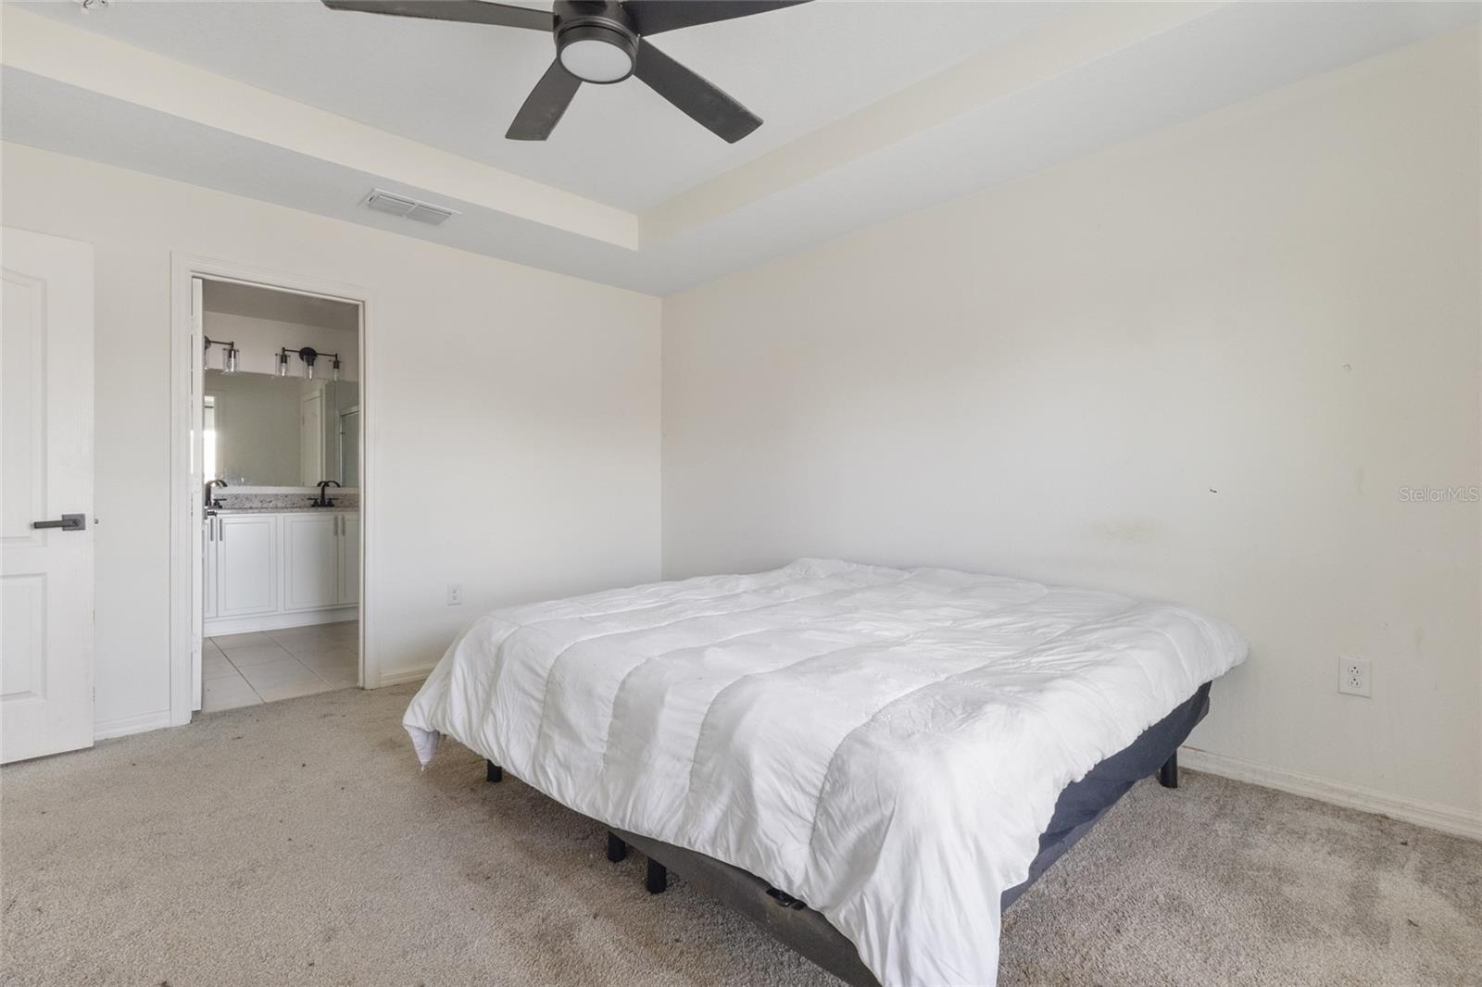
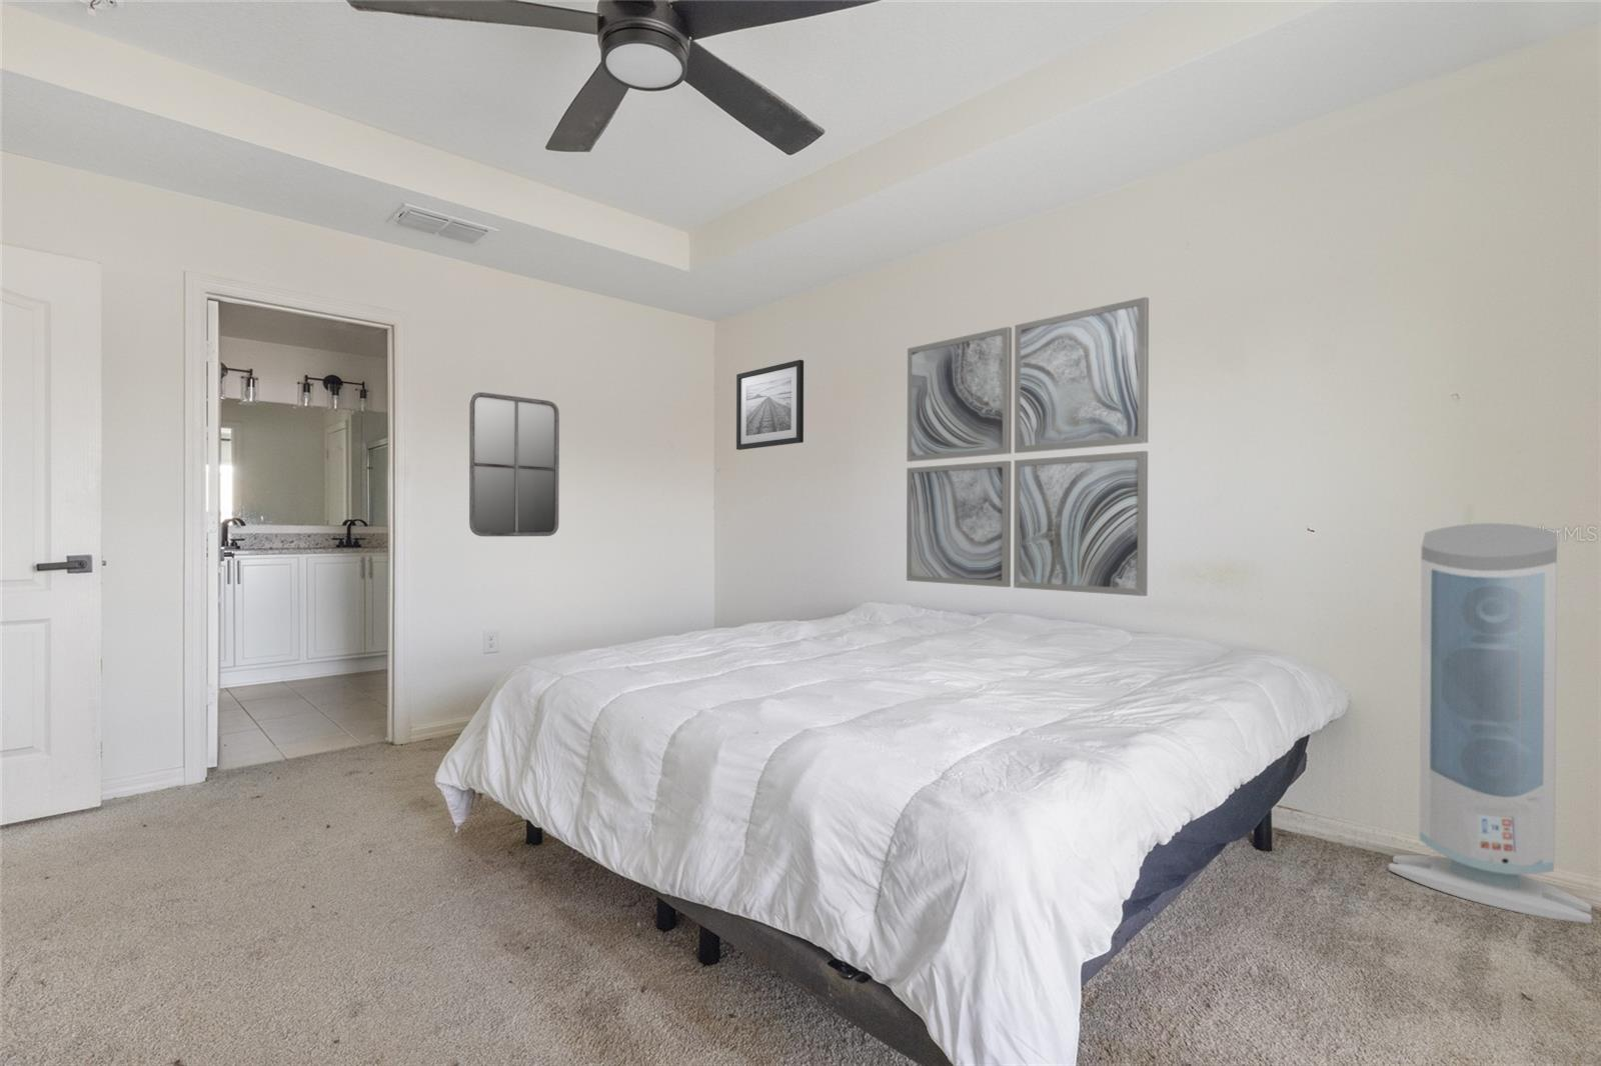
+ wall art (769, 406)
+ air purifier (1484, 706)
+ home mirror (515, 466)
+ wall art (1014, 460)
